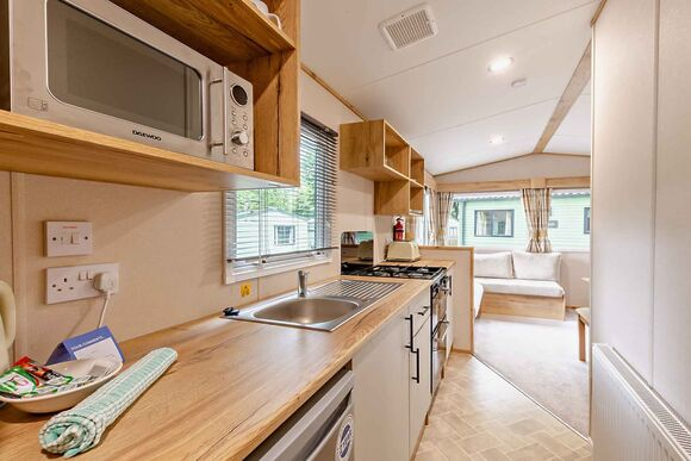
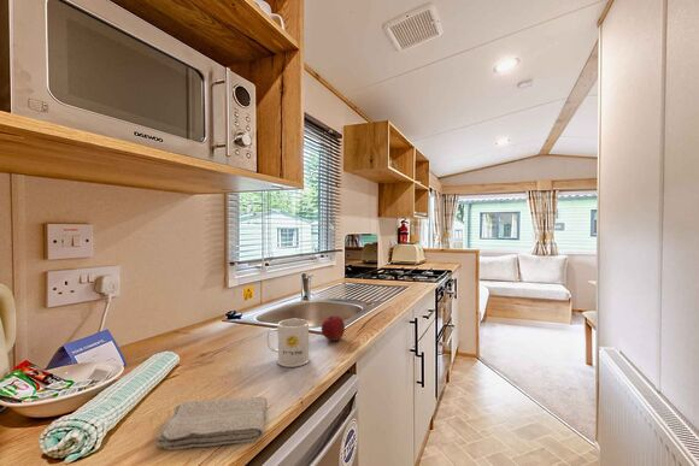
+ washcloth (217, 418)
+ apple (333, 328)
+ mug (288, 341)
